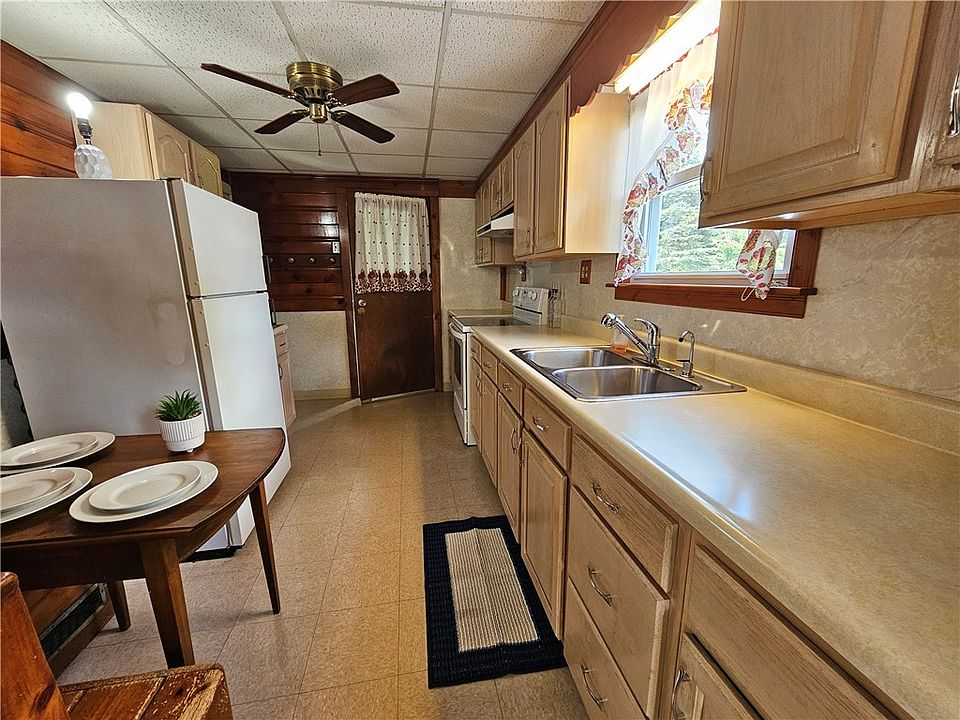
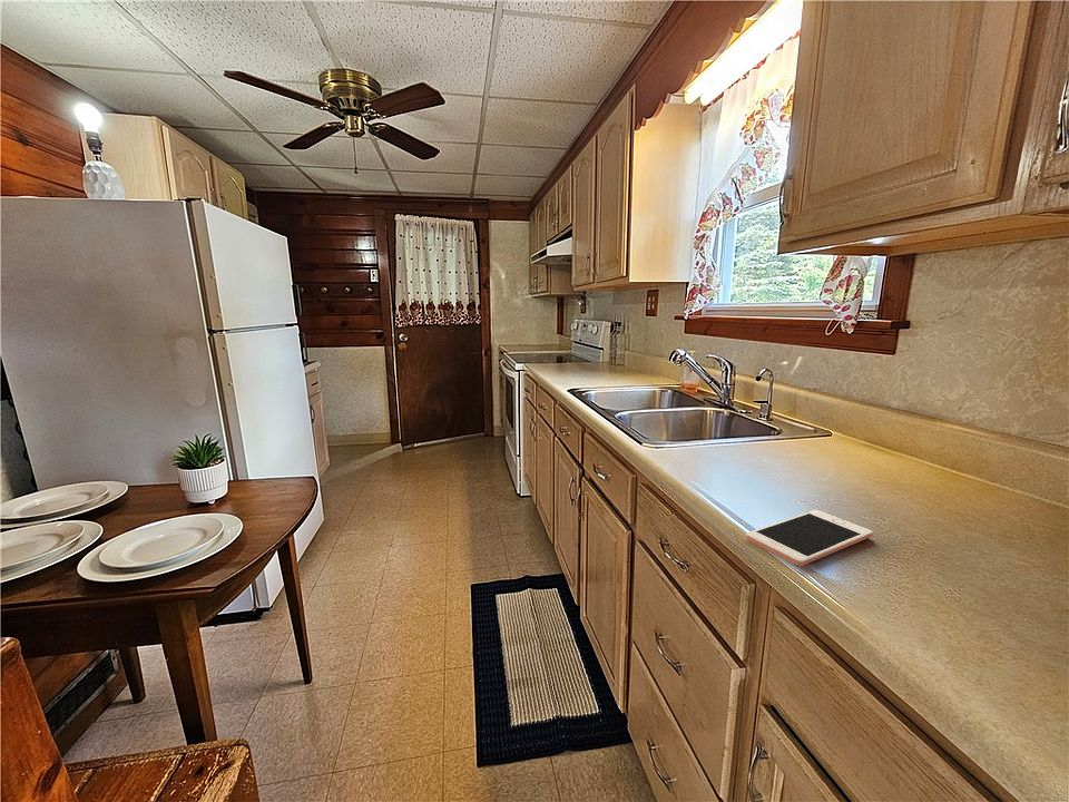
+ cell phone (808, 535)
